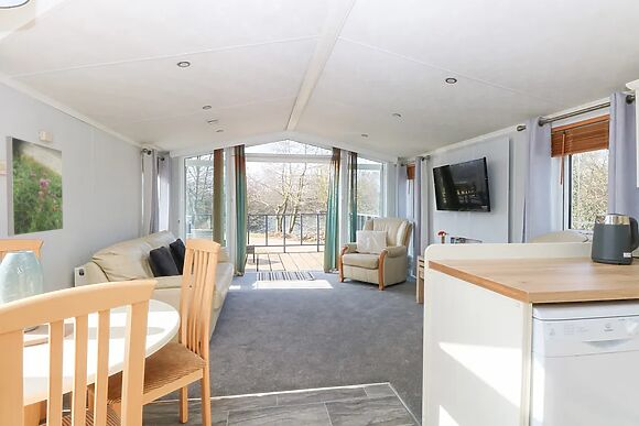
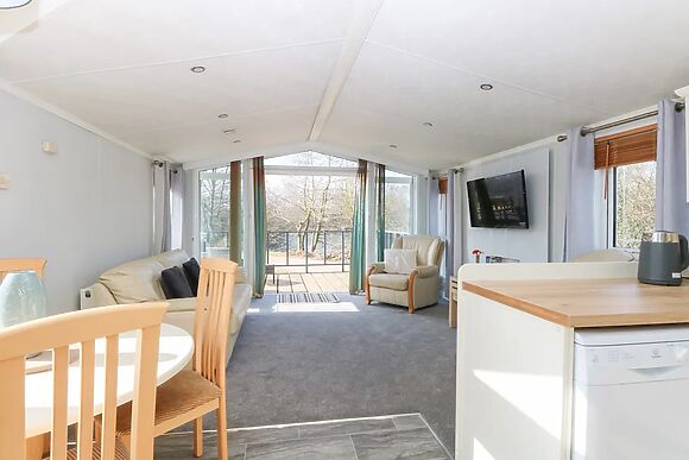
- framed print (37, 188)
